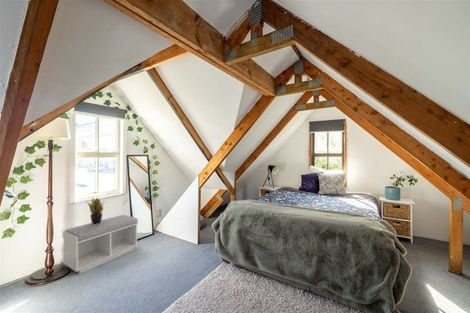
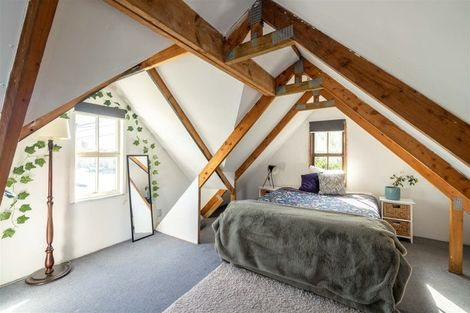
- bench (103, 239)
- potted plant (97, 209)
